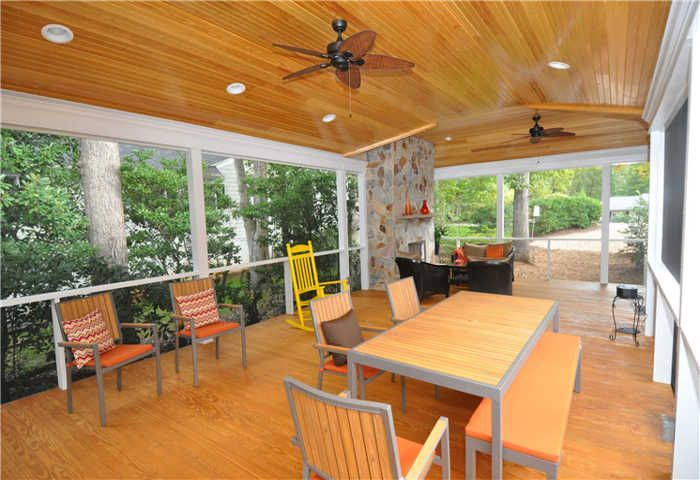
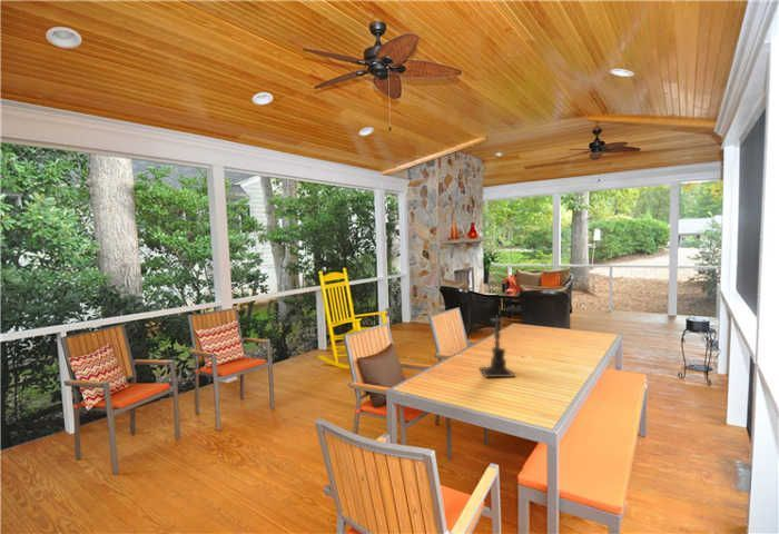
+ candle holder (496, 340)
